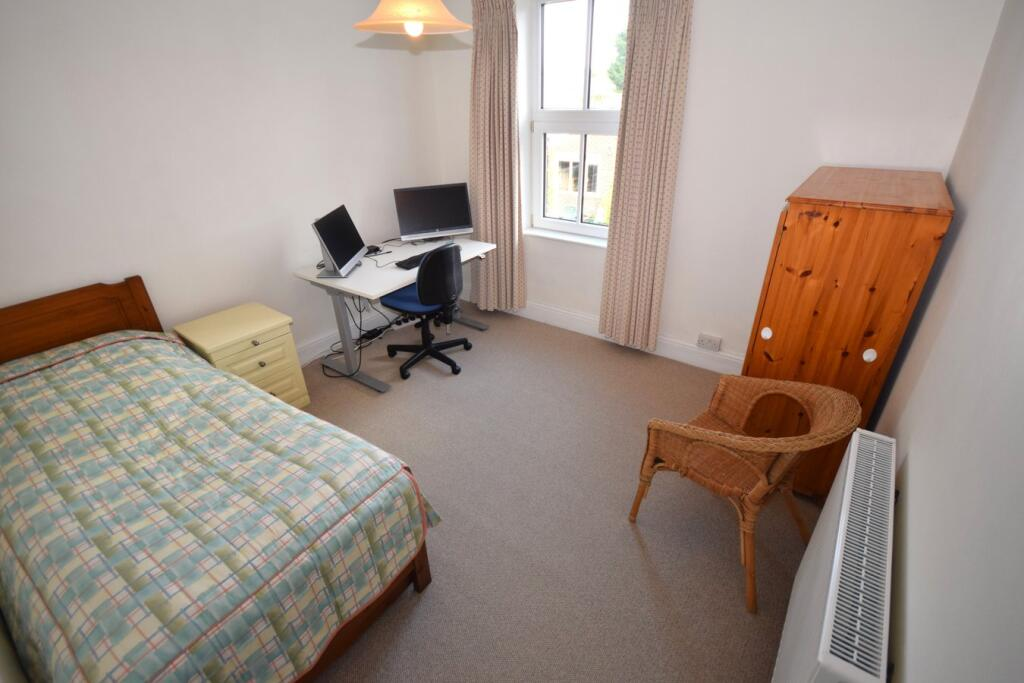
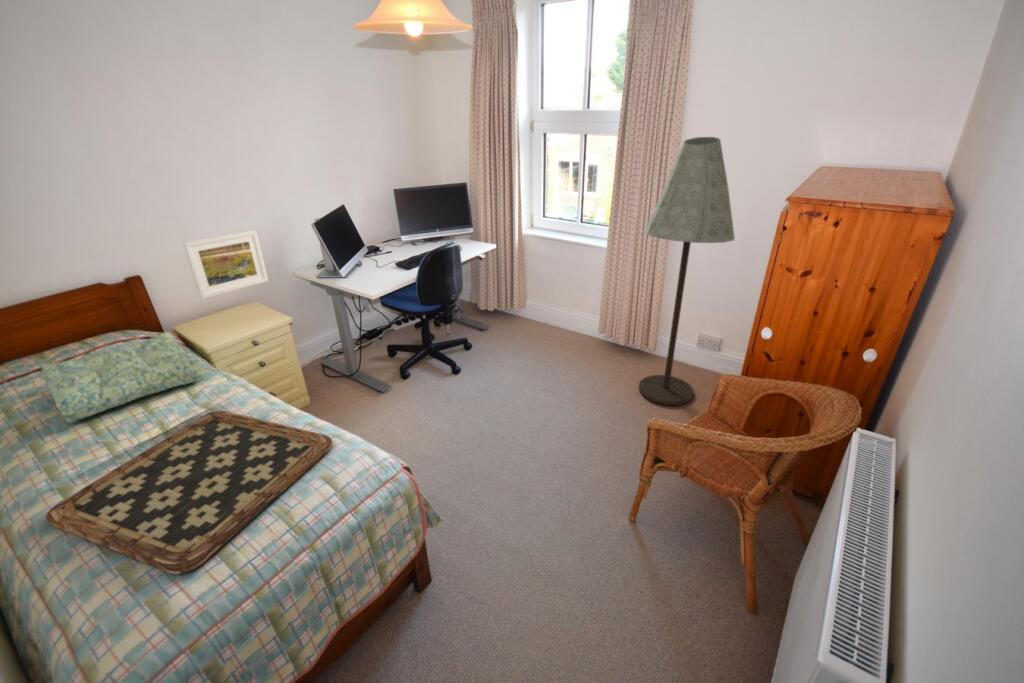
+ seat cushion (125, 372)
+ tray (203, 475)
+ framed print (228, 263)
+ floor lamp (681, 279)
